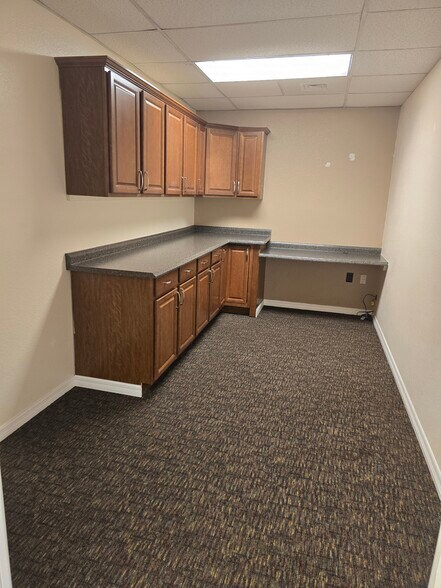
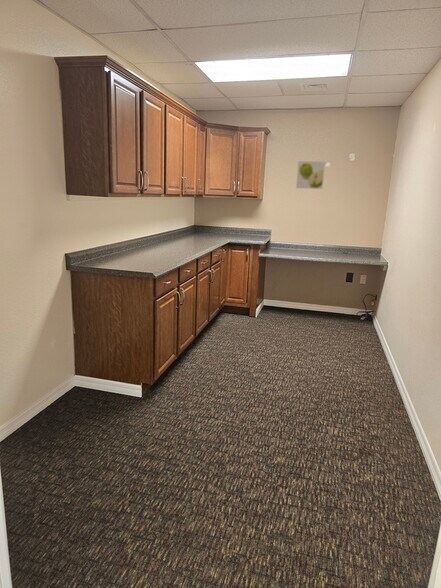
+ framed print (310, 175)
